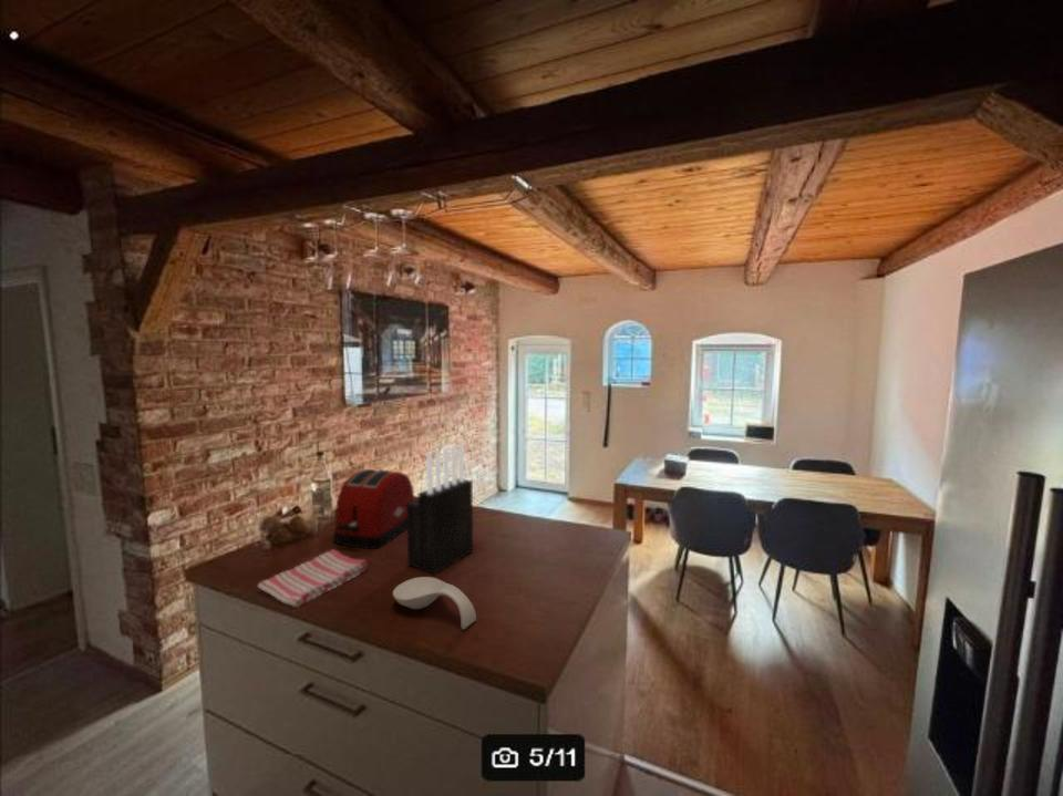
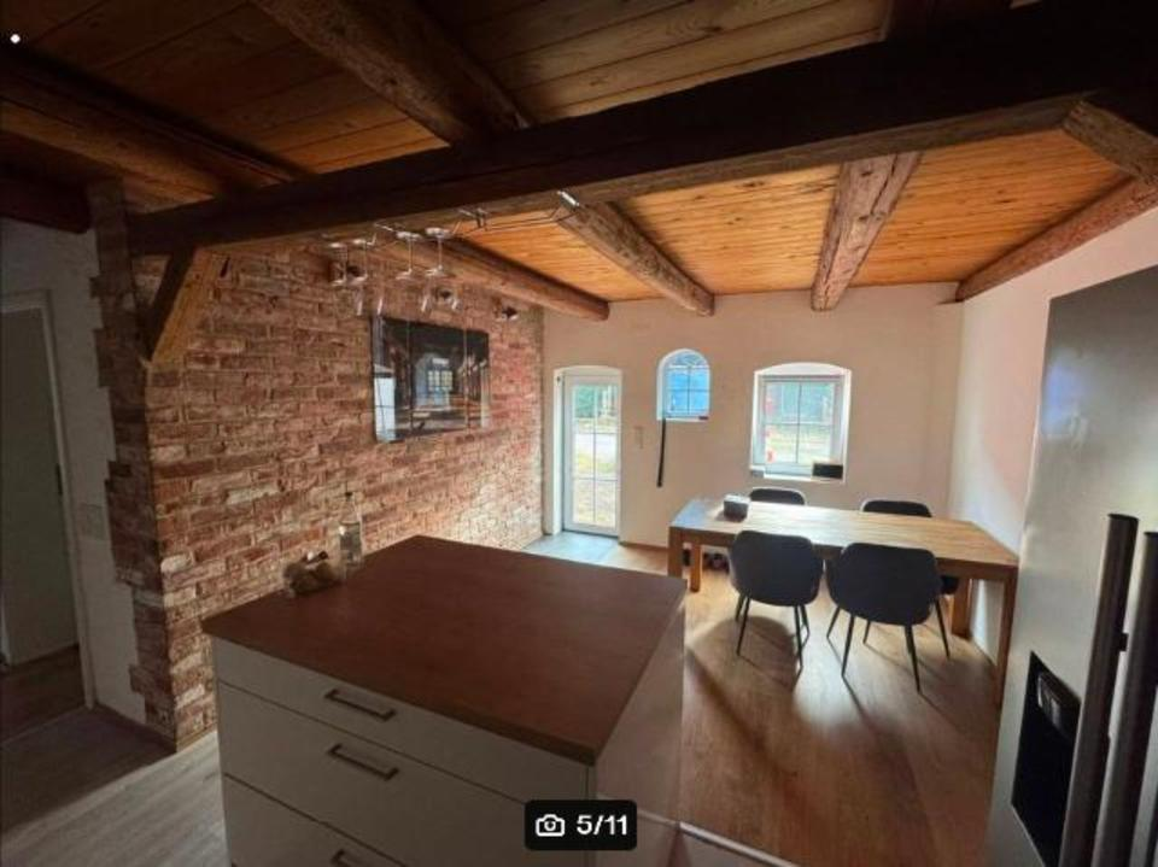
- dish towel (314, 573)
- spoon rest (434, 596)
- toaster (376, 502)
- knife block (437, 503)
